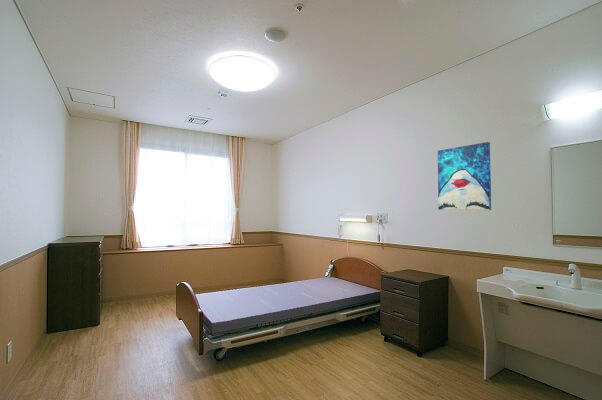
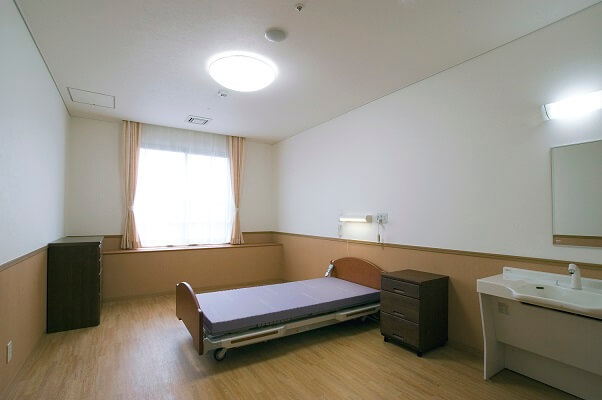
- wall art (462, 178)
